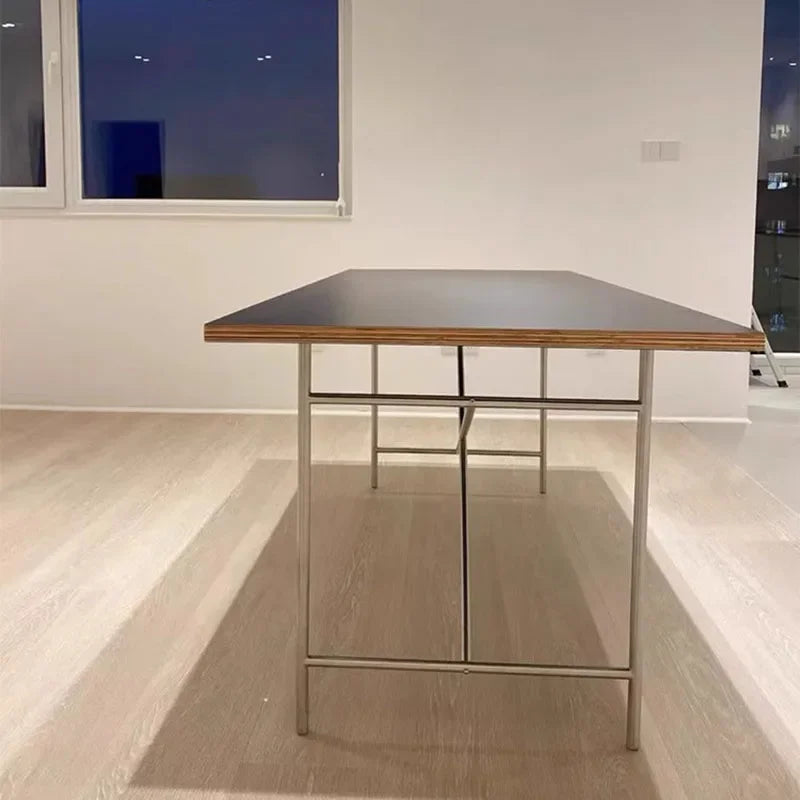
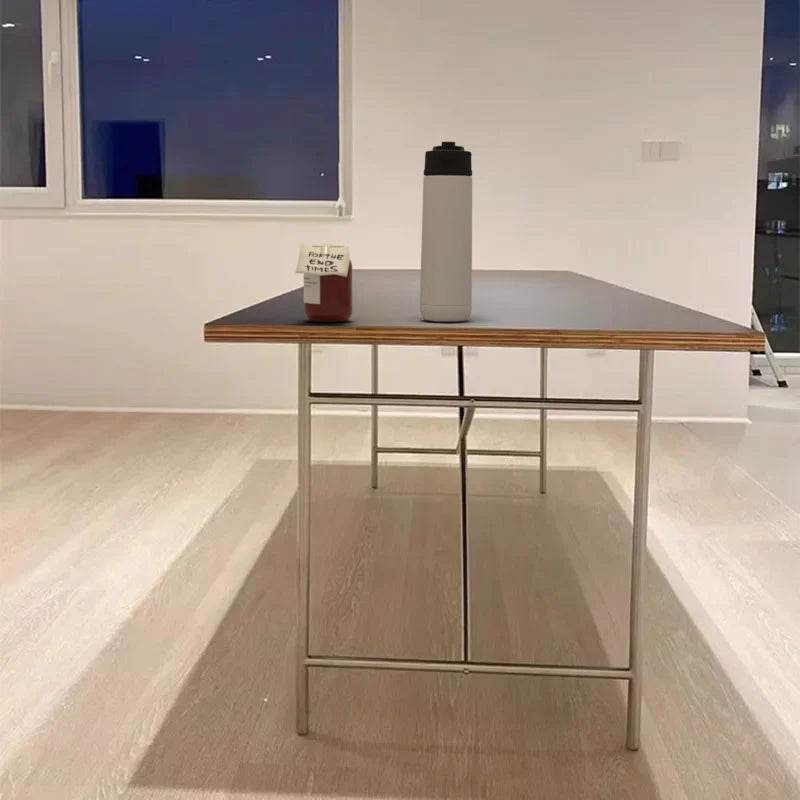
+ jar (326, 283)
+ thermos bottle (447, 231)
